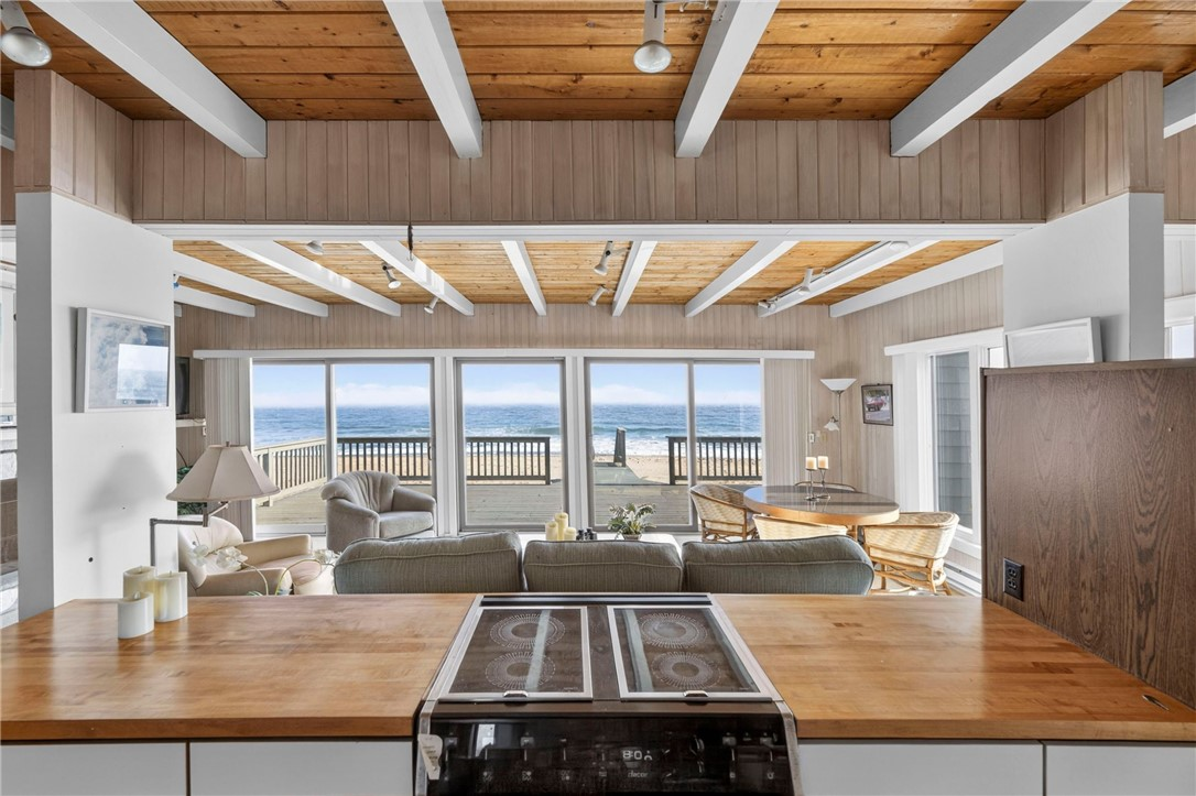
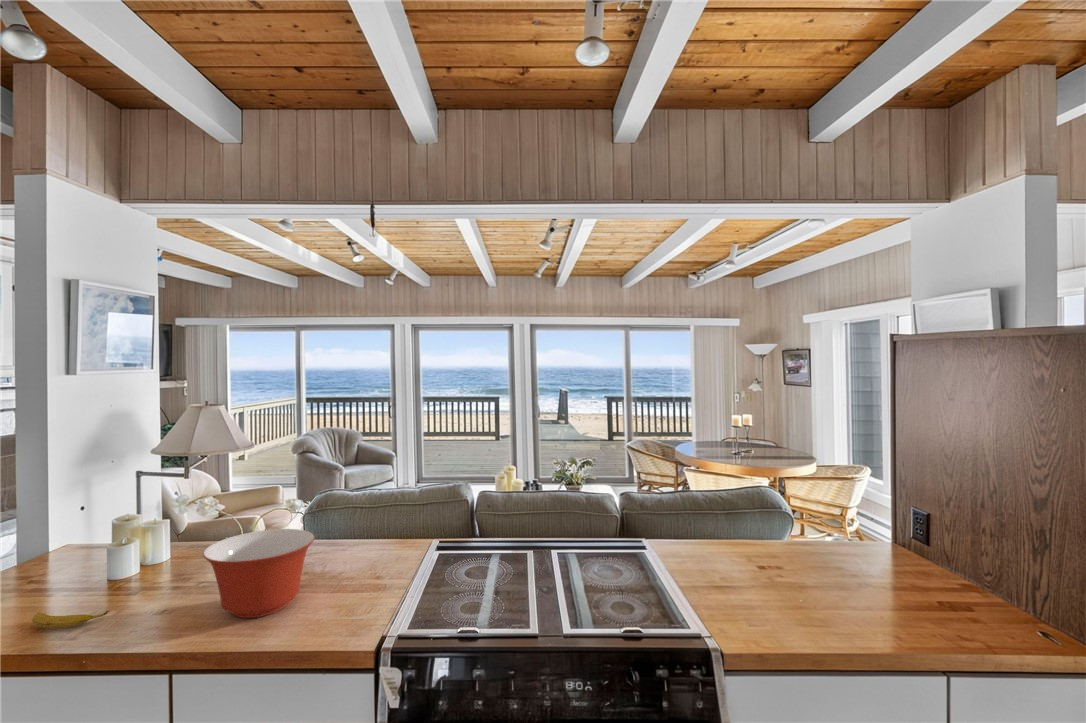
+ banana (66, 616)
+ mixing bowl (261, 575)
